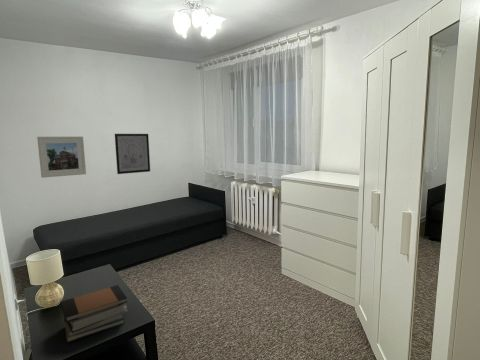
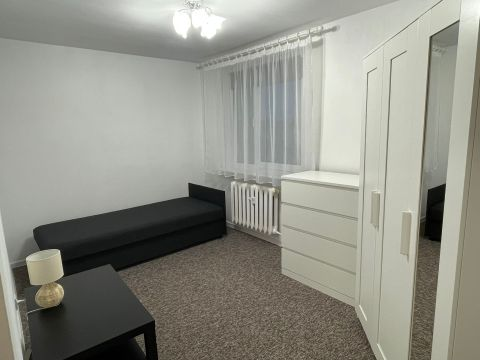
- book stack (95, 311)
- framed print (62, 156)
- wall art (133, 153)
